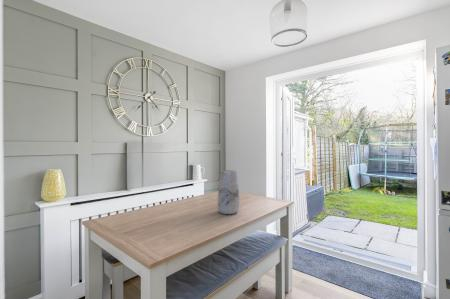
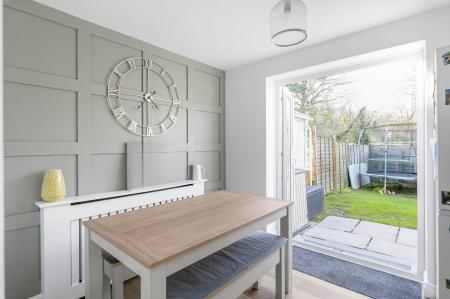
- vase (228, 191)
